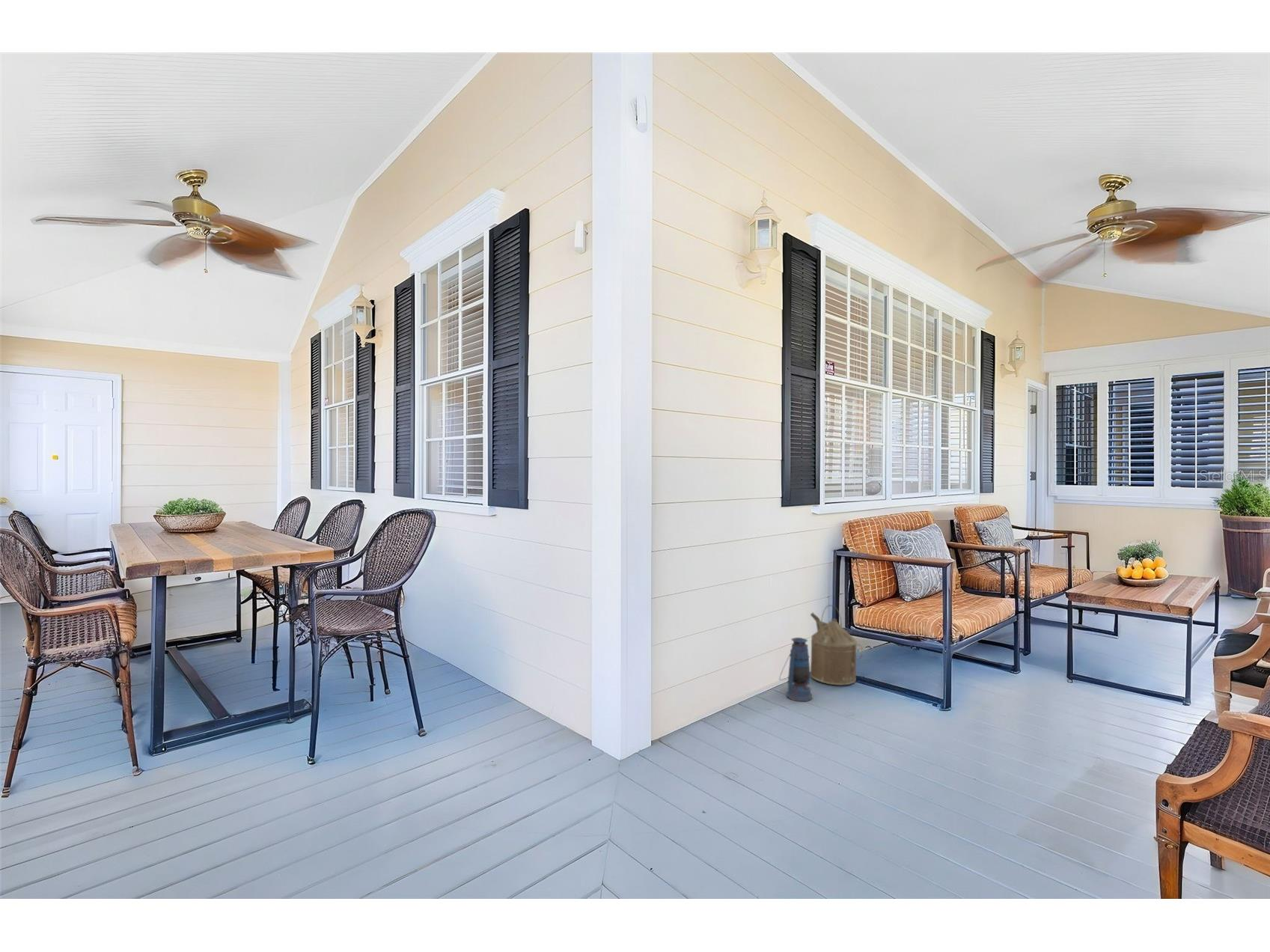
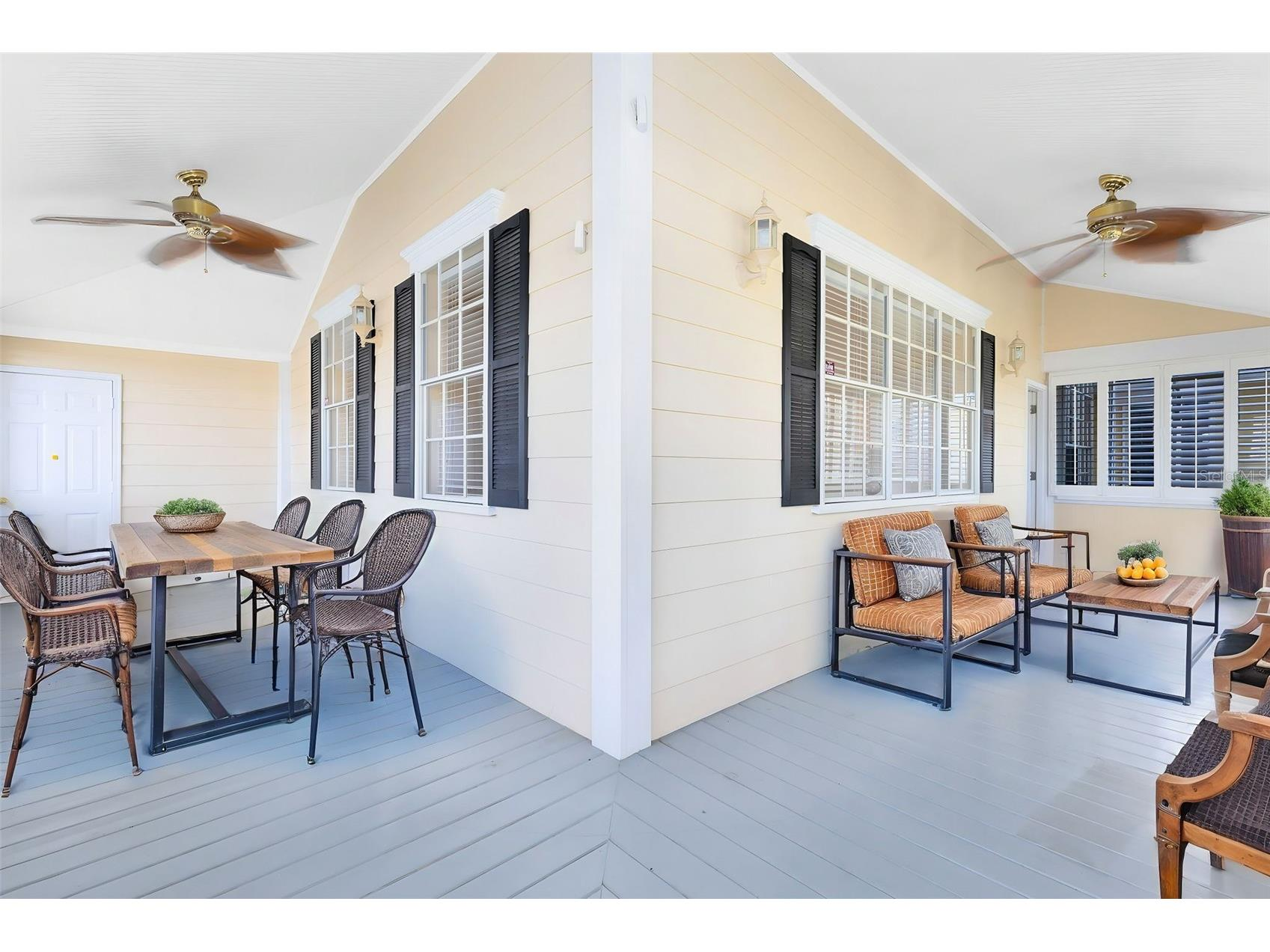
- lantern (798, 666)
- watering can (835, 643)
